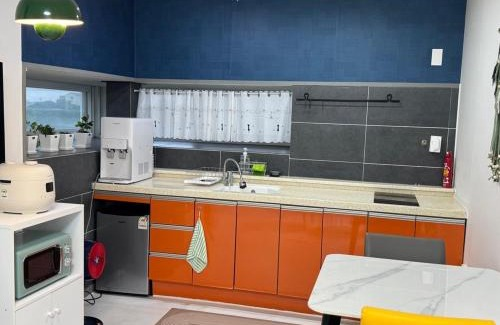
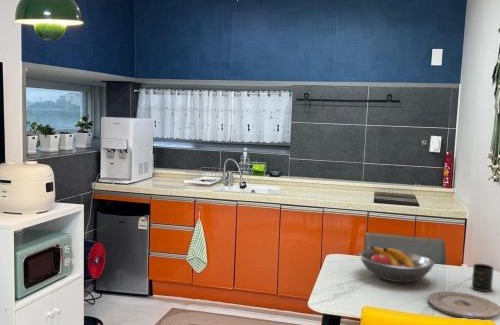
+ mug (484, 276)
+ fruit bowl (395, 264)
+ plate (463, 305)
